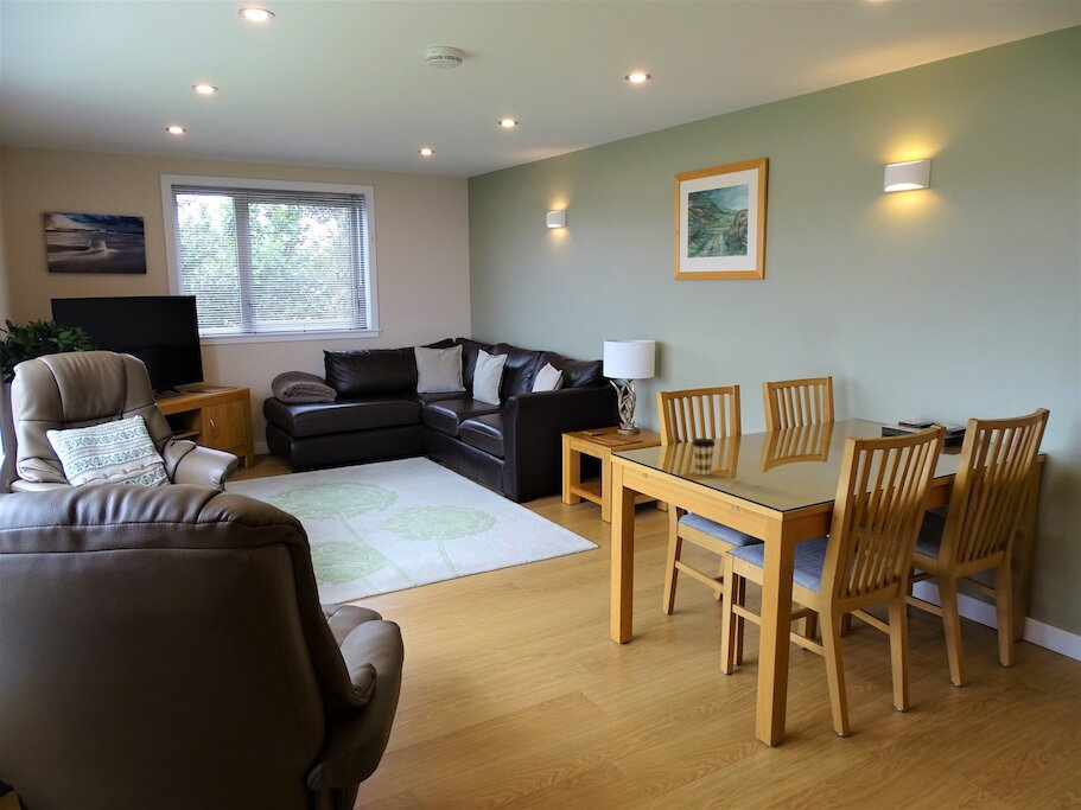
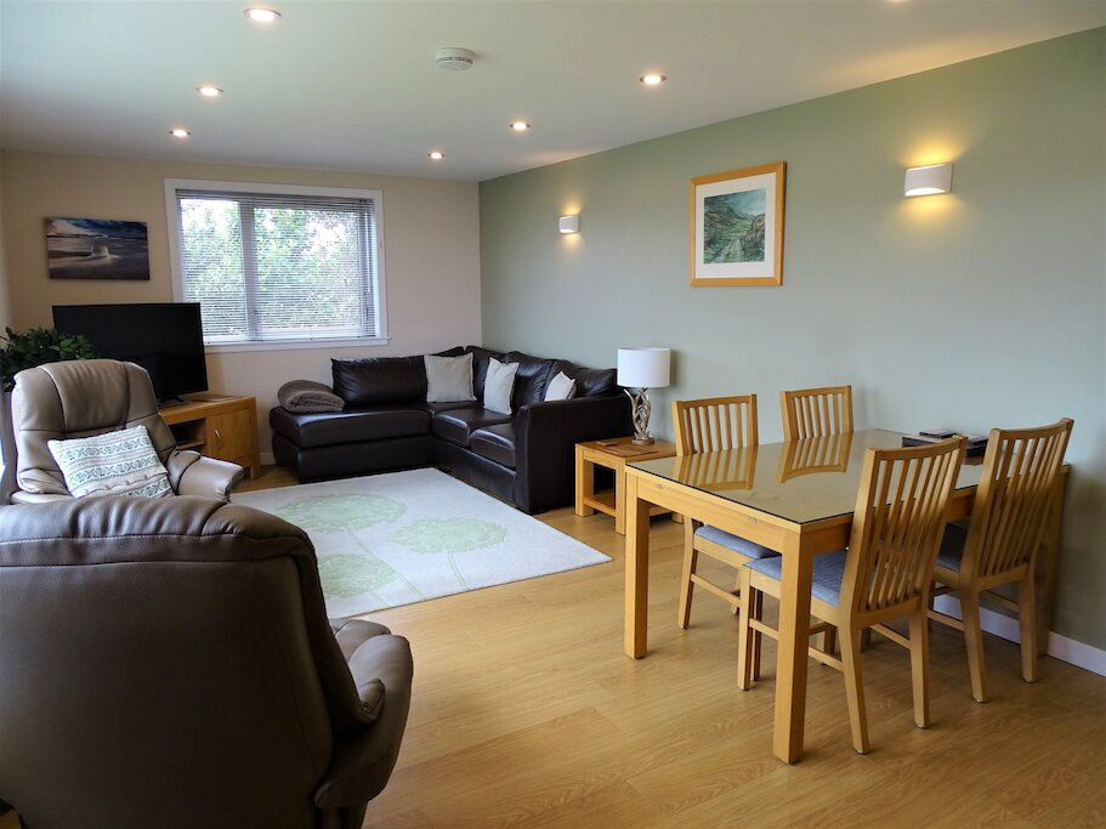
- coffee cup (702, 457)
